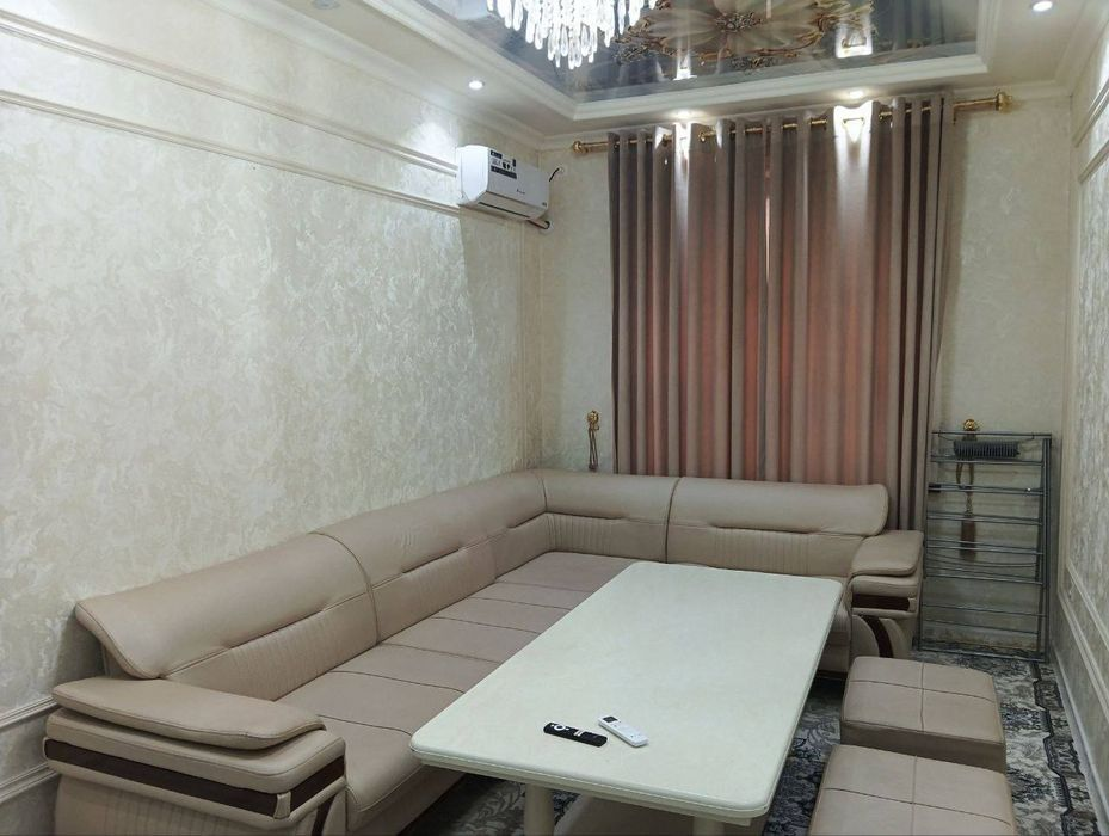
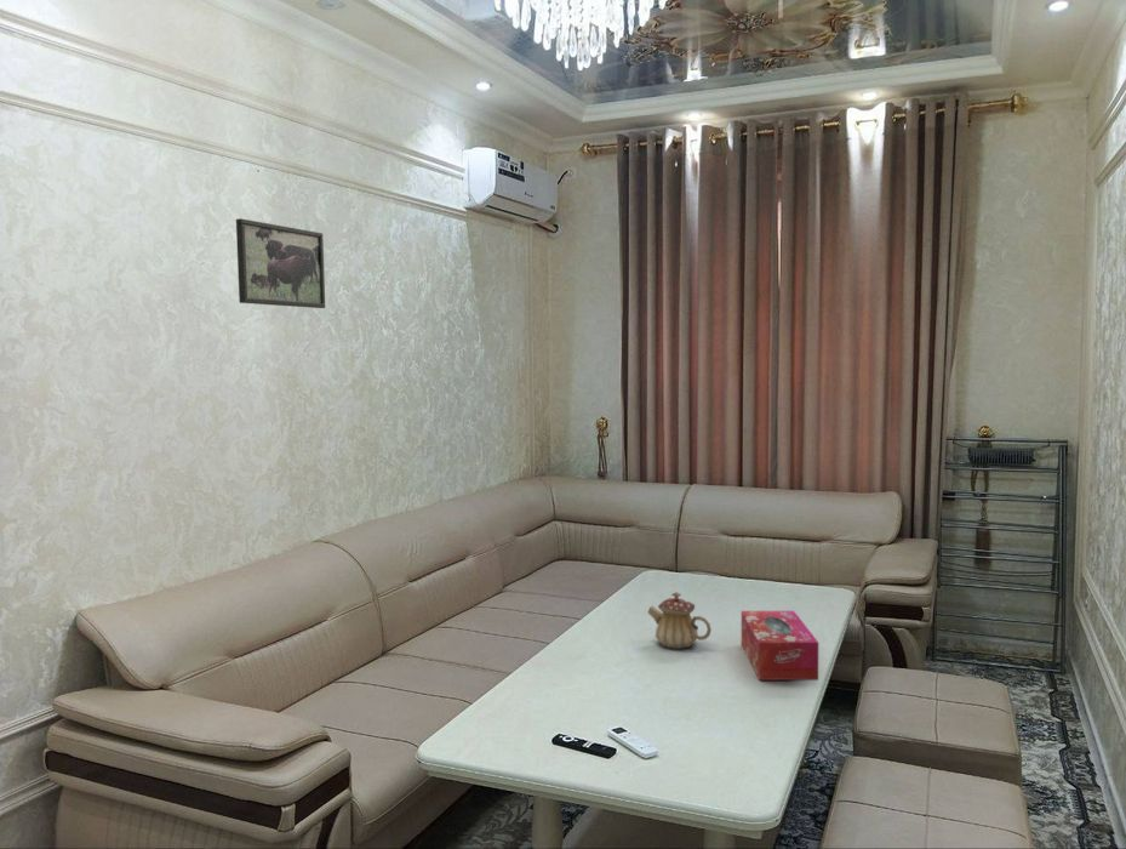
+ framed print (282, 266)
+ teapot (679, 617)
+ tissue box (777, 643)
